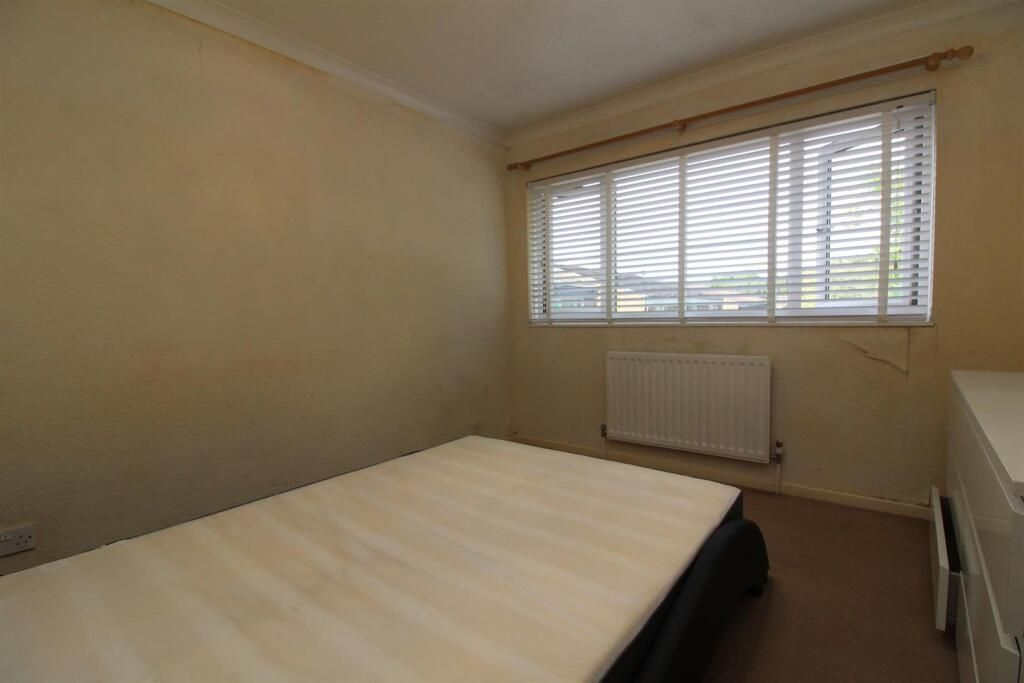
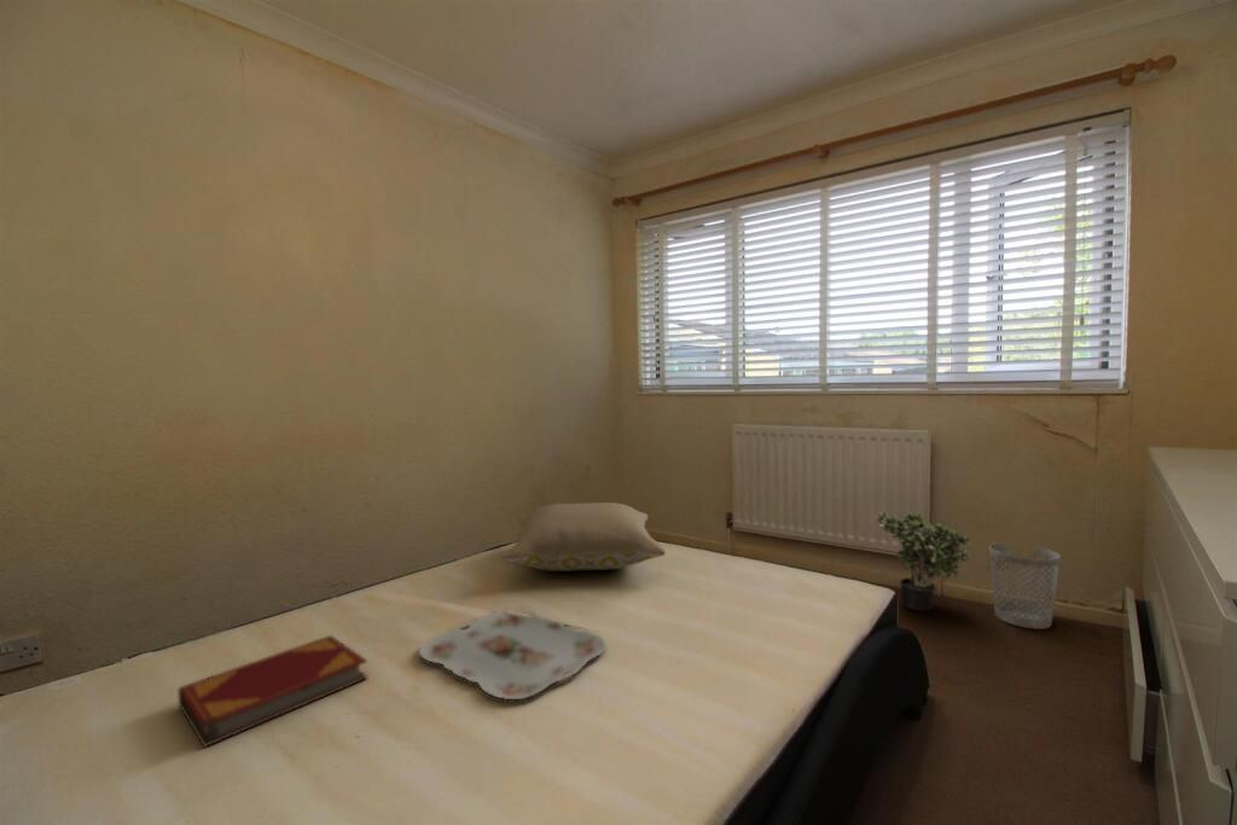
+ pillow (583, 534)
+ serving tray (512, 647)
+ hardback book (277, 681)
+ potted plant (919, 560)
+ wastebasket (1022, 585)
